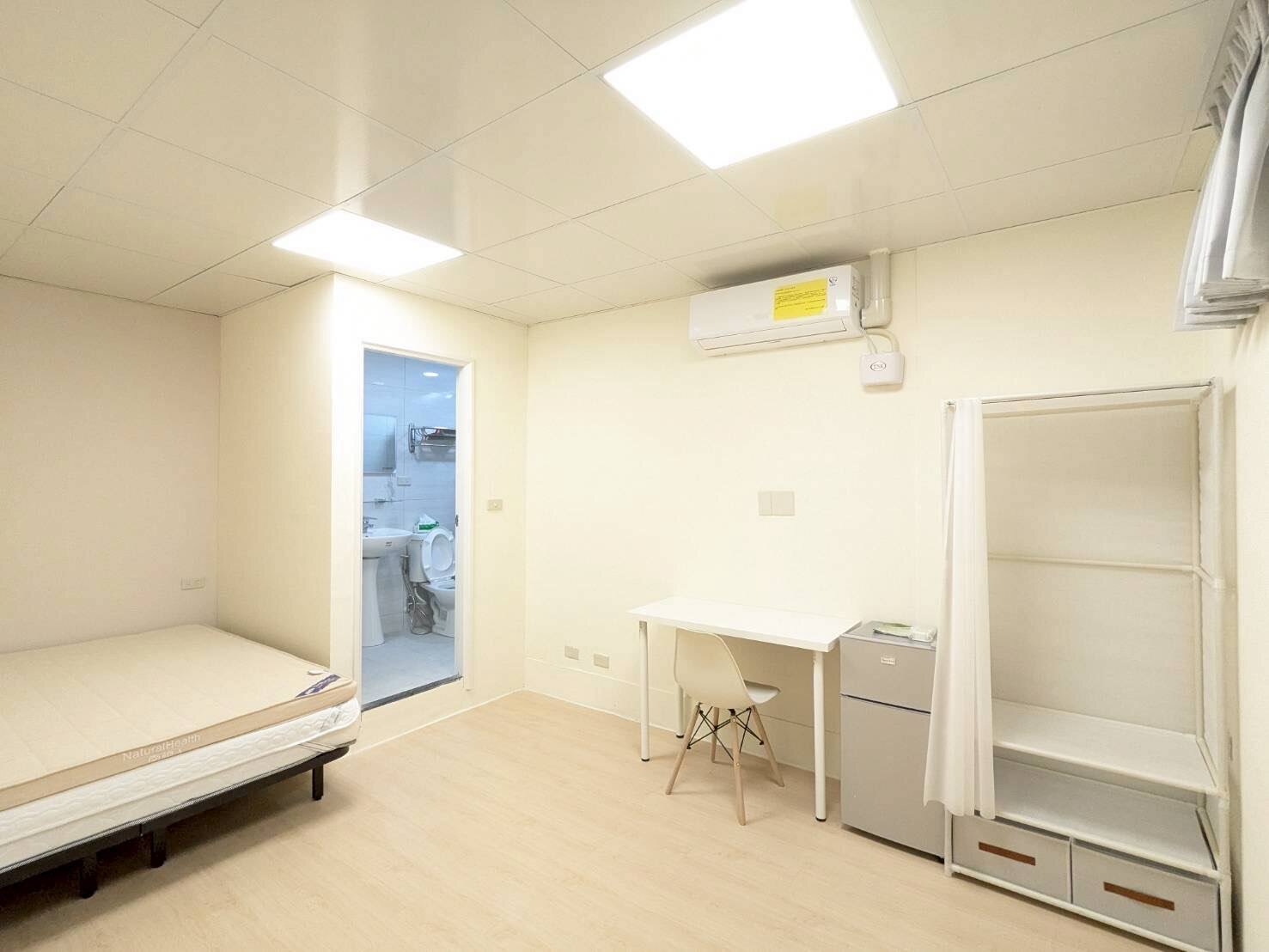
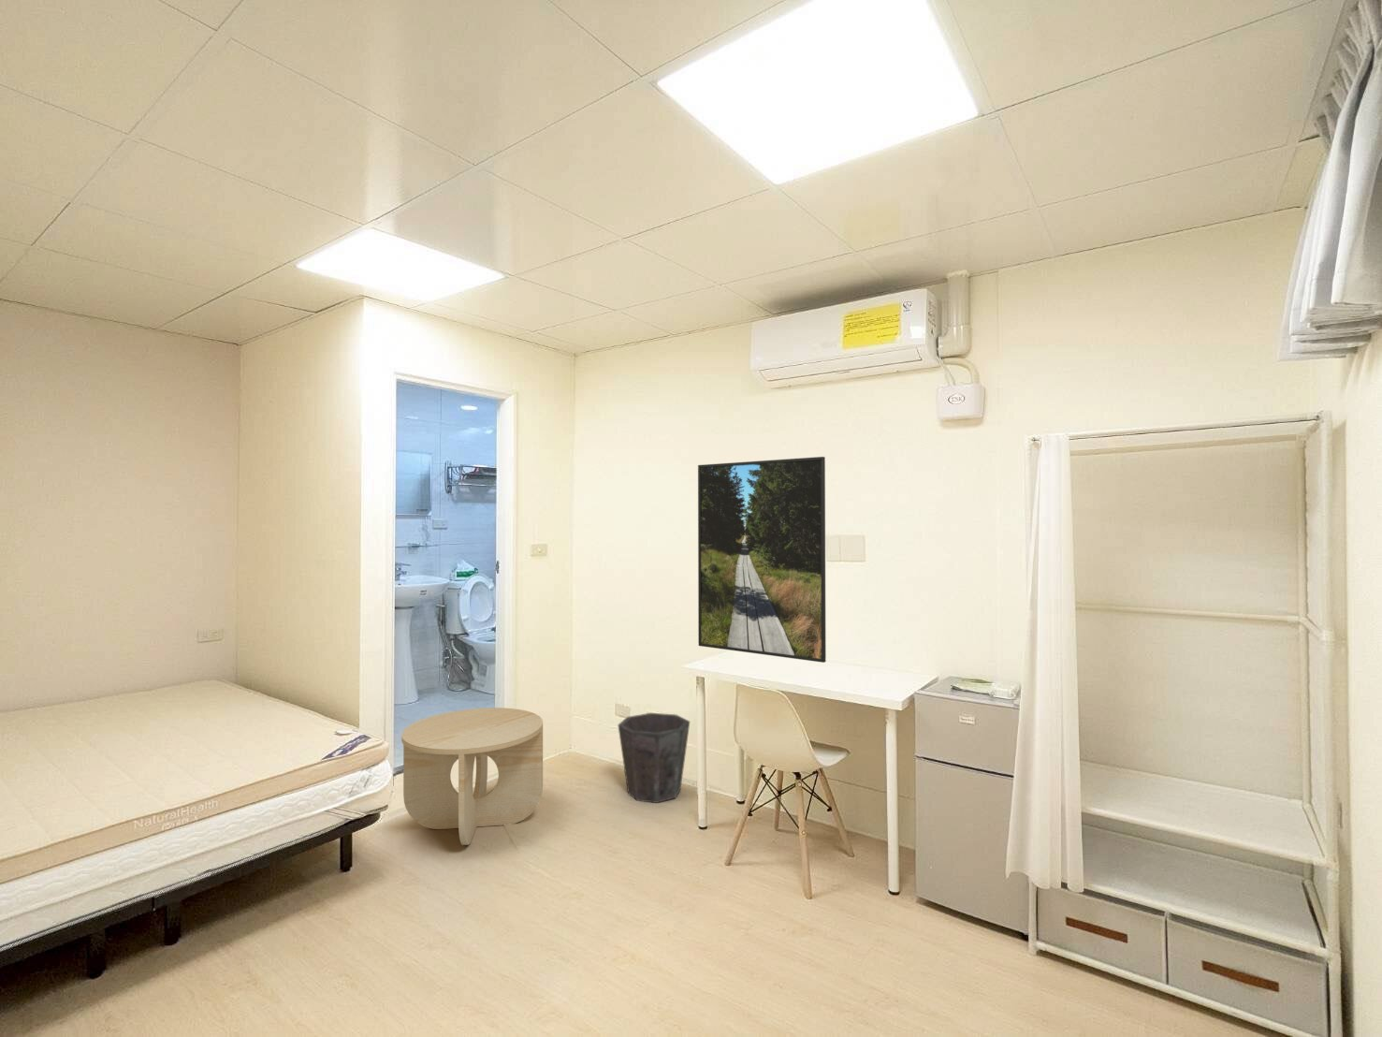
+ waste bin (655, 757)
+ side table (476, 776)
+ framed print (757, 557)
